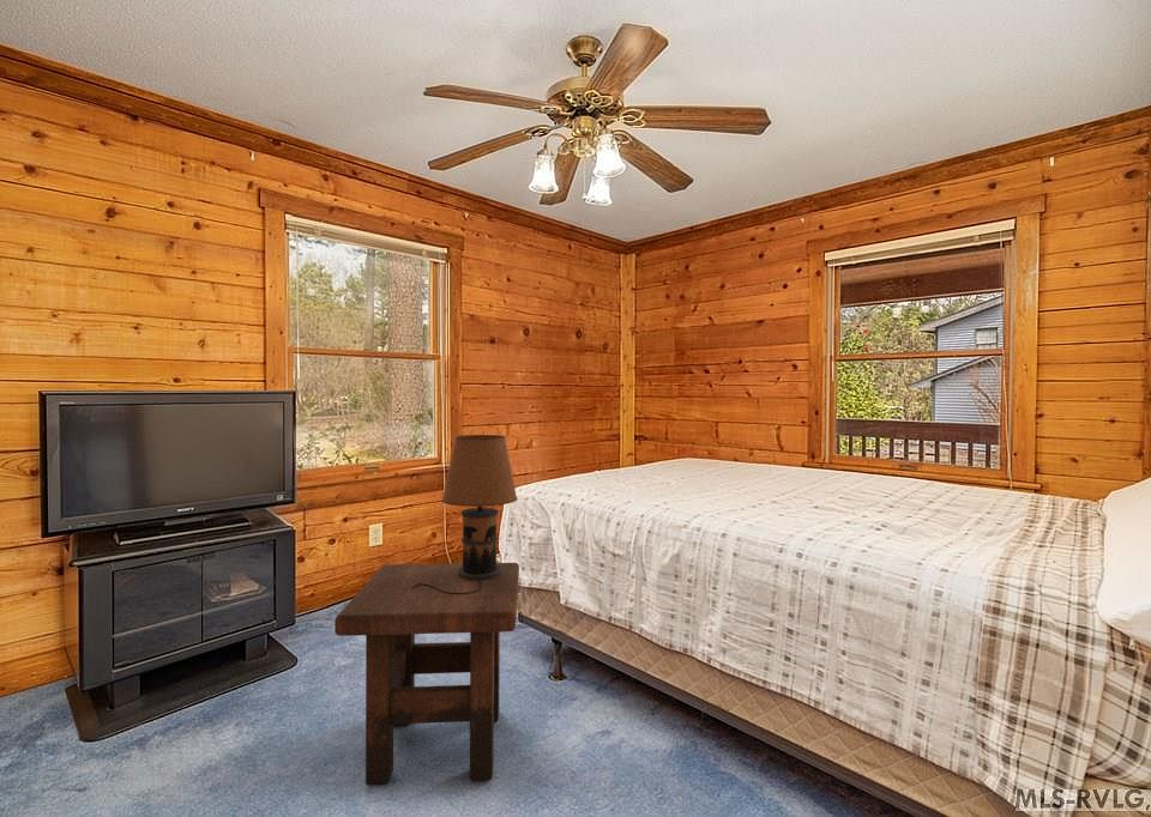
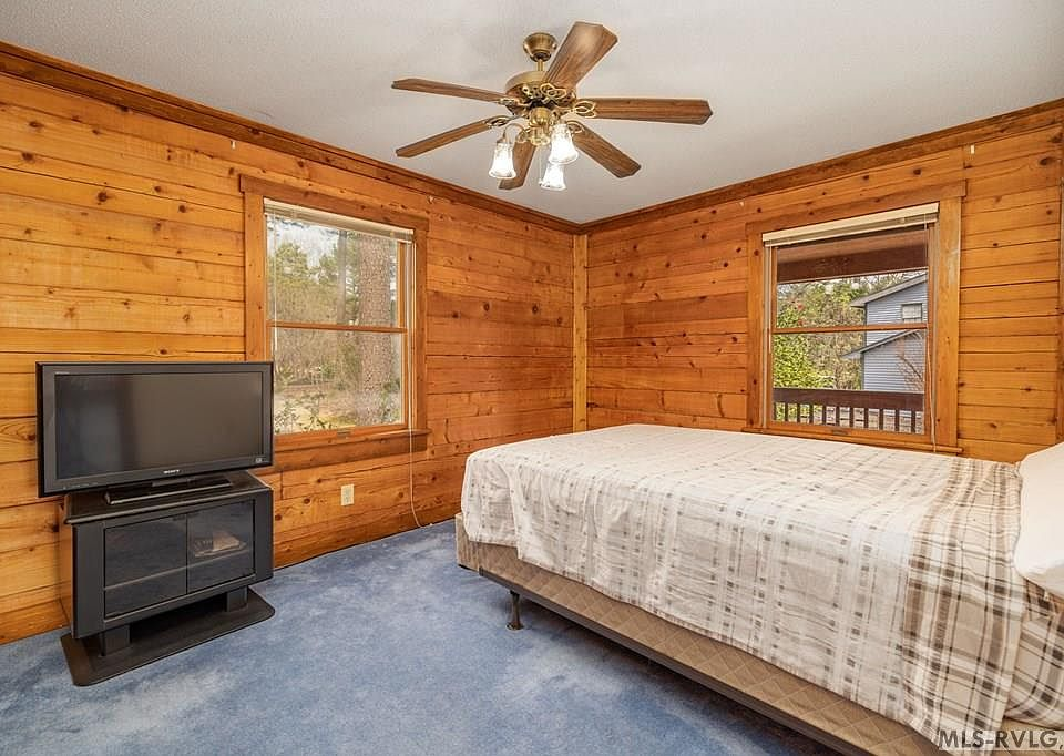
- table lamp (466, 506)
- side table (439, 665)
